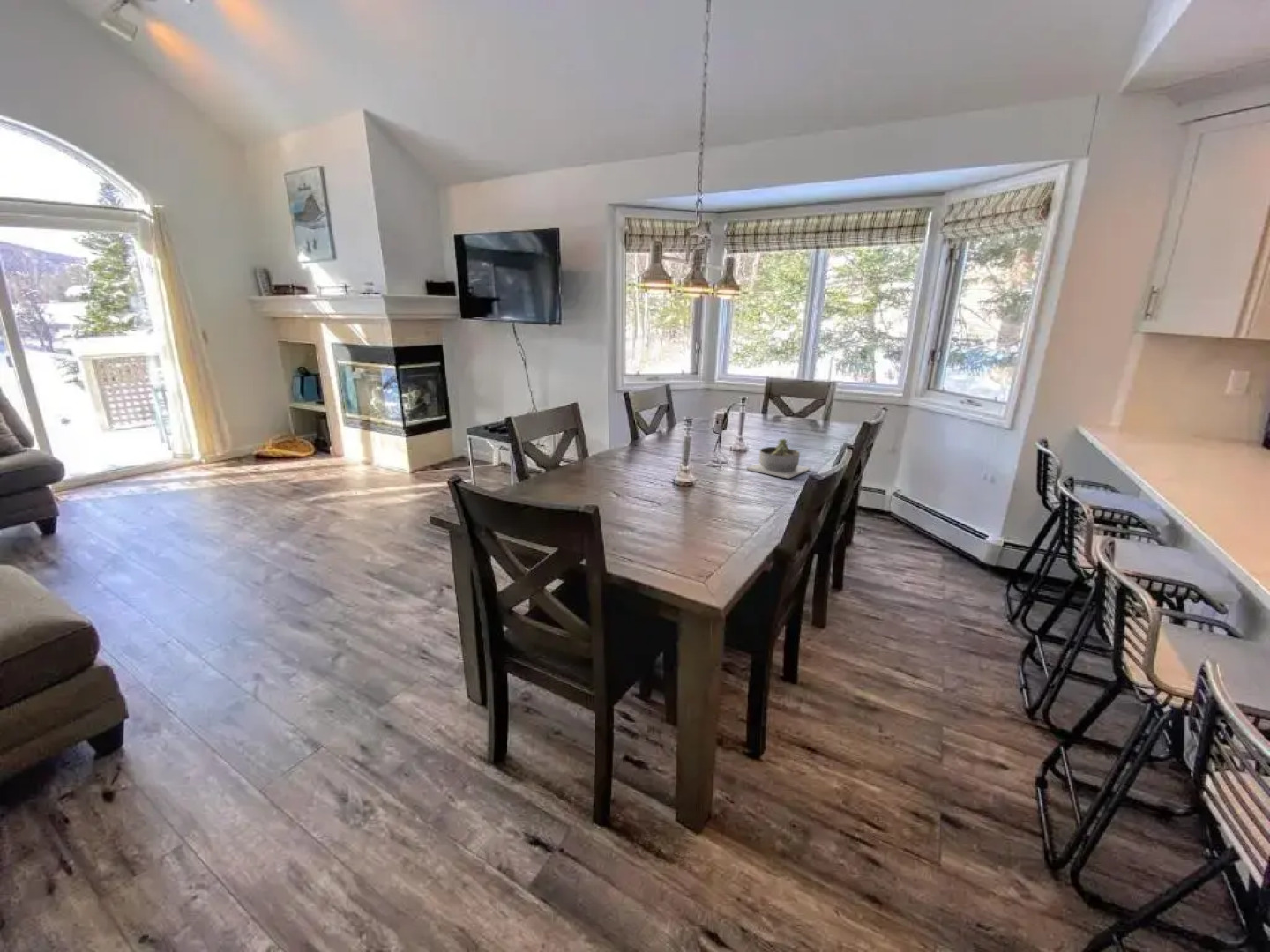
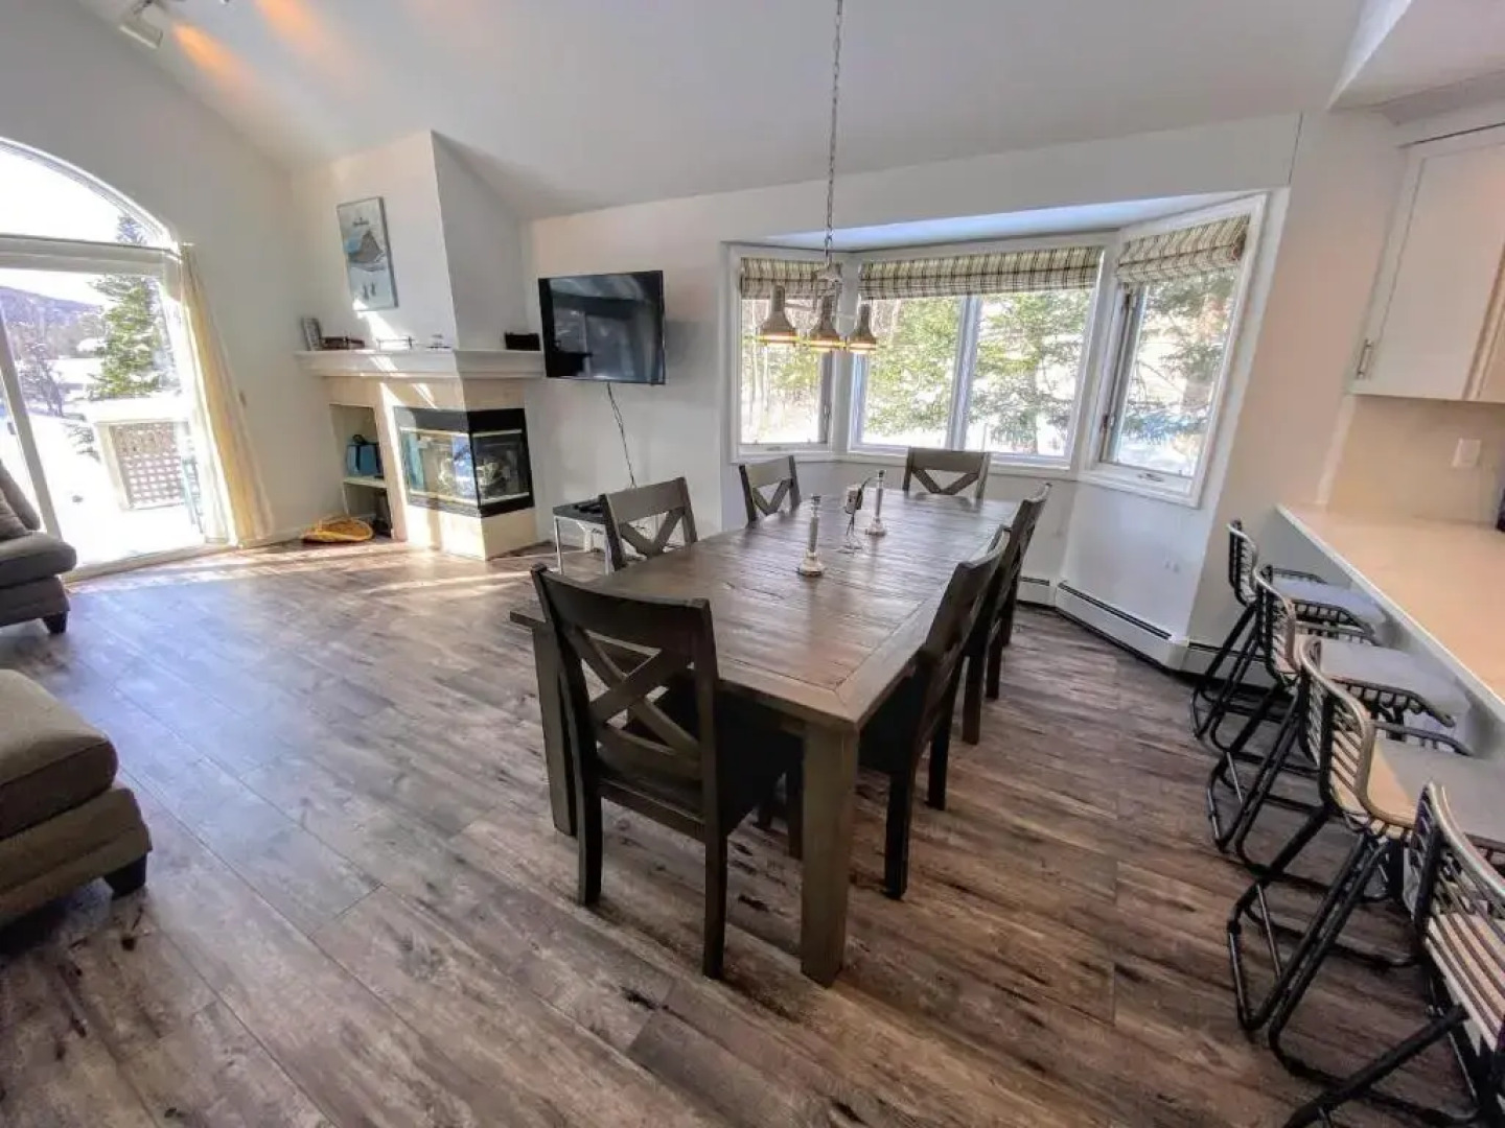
- succulent planter (780, 453)
